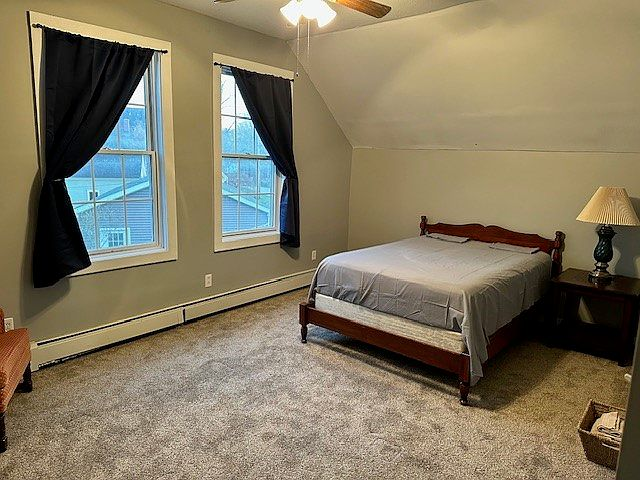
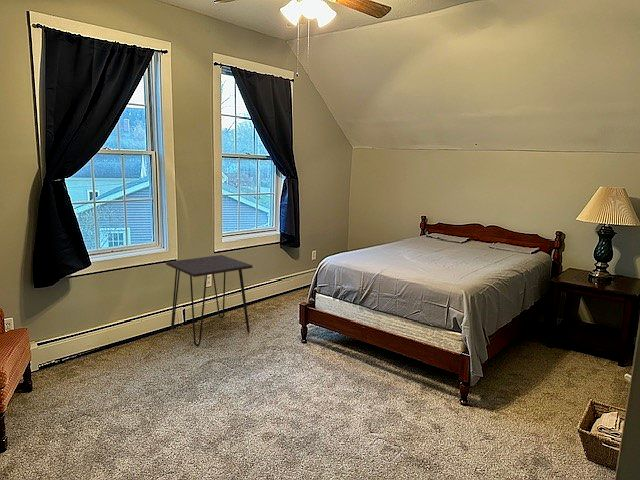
+ desk (204, 297)
